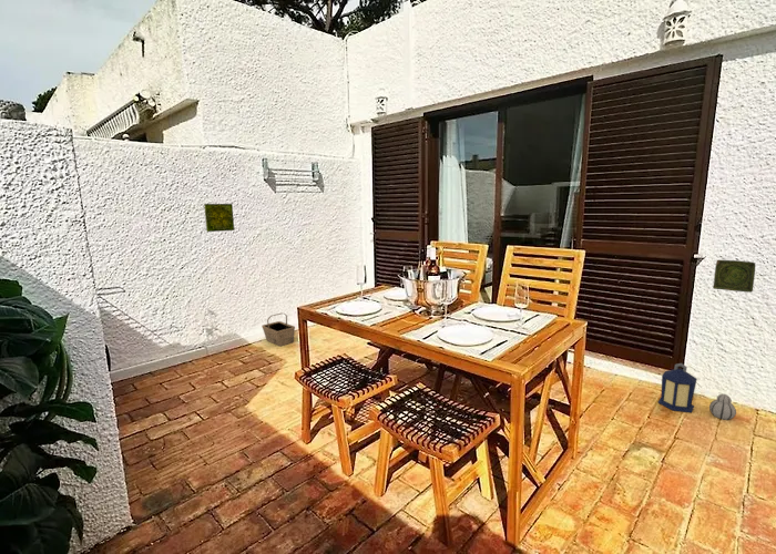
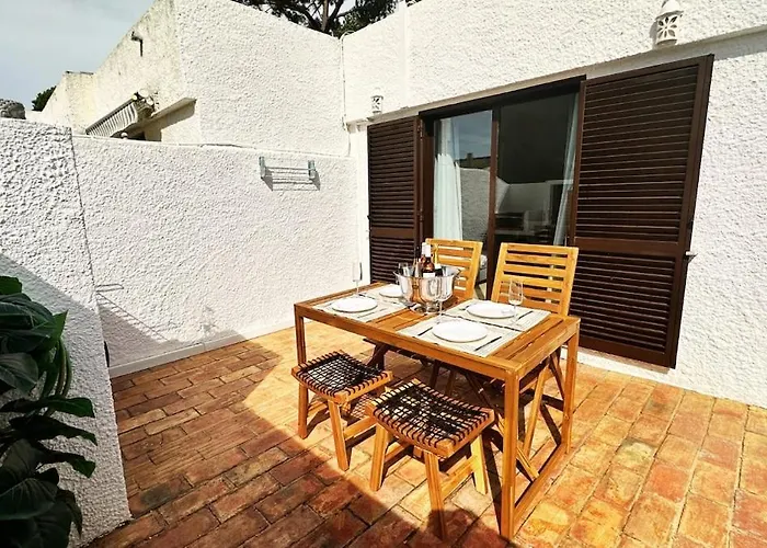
- decorative tile (219, 217)
- ceramic tile (734, 275)
- gourd (723, 404)
- basket (278, 328)
- lantern (678, 383)
